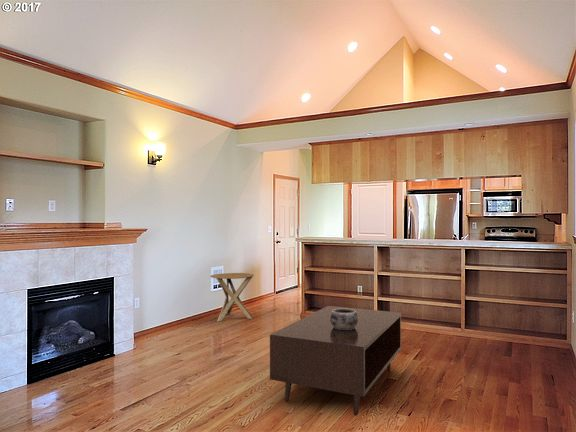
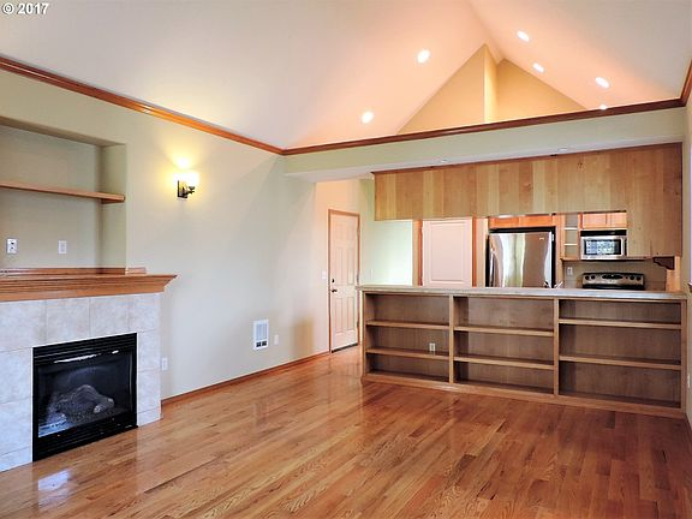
- decorative bowl (344, 318)
- coffee table (342, 353)
- side table (232, 296)
